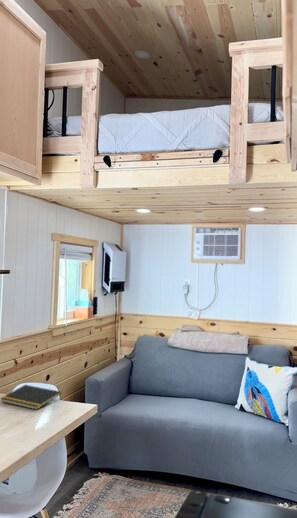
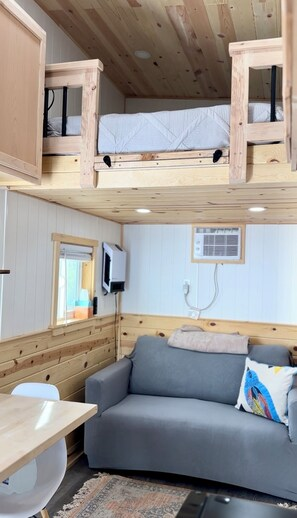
- notepad (30, 396)
